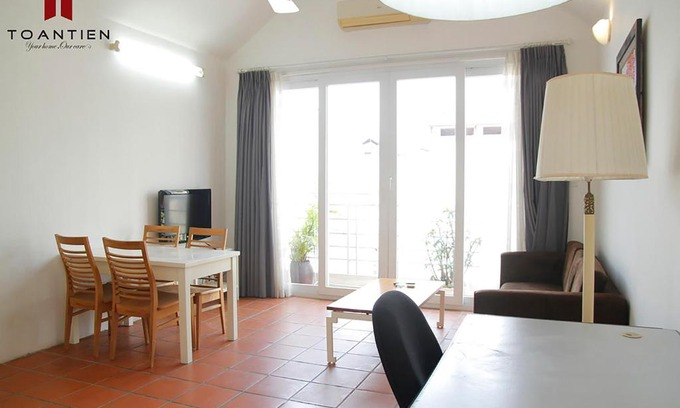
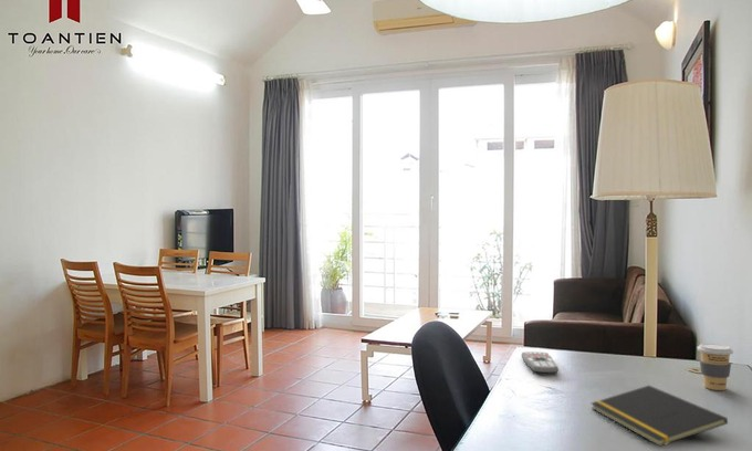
+ notepad (654, 412)
+ remote control (540, 363)
+ coffee cup (714, 366)
